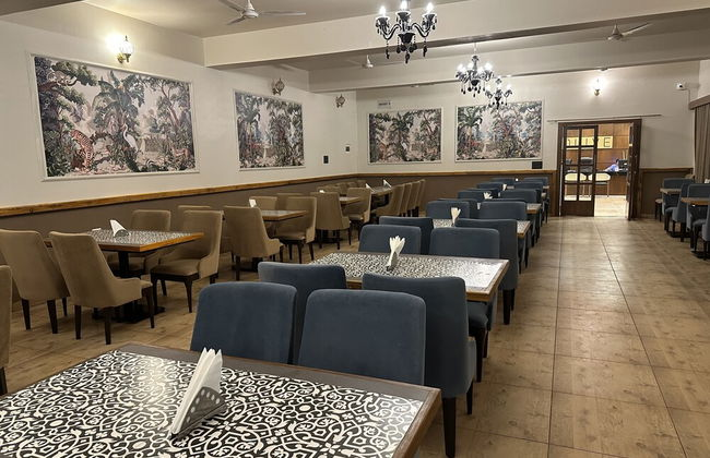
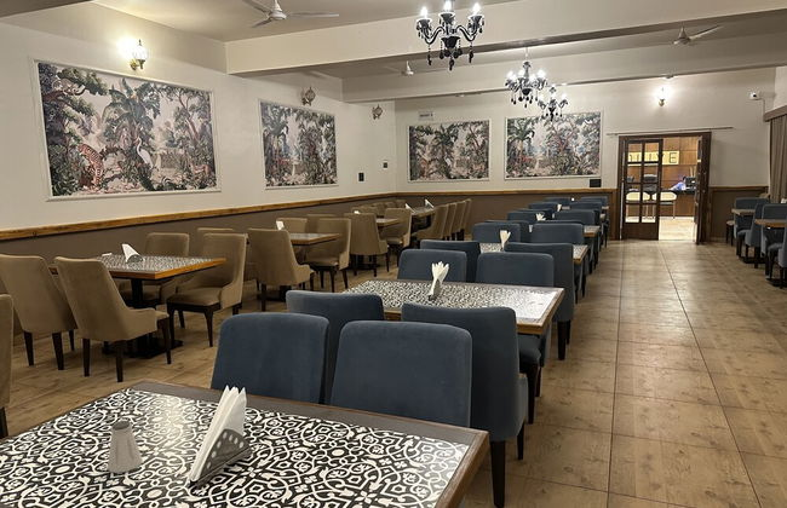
+ saltshaker (122, 444)
